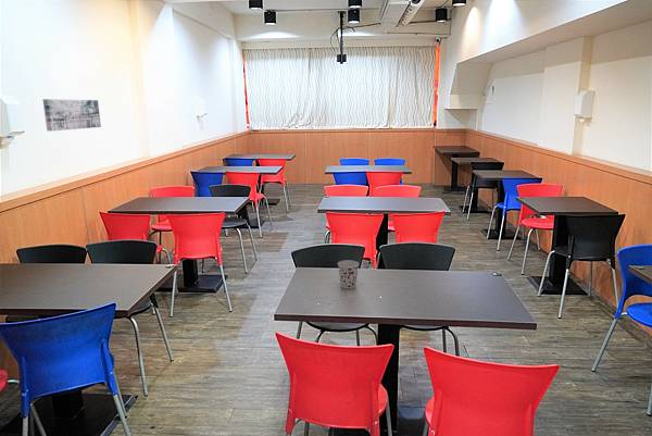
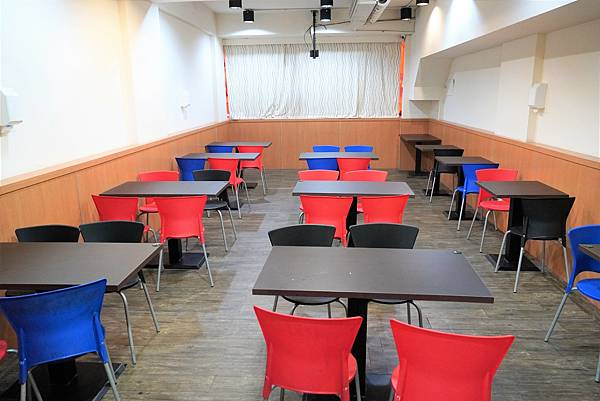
- wall art (74, 114)
- cup (348, 274)
